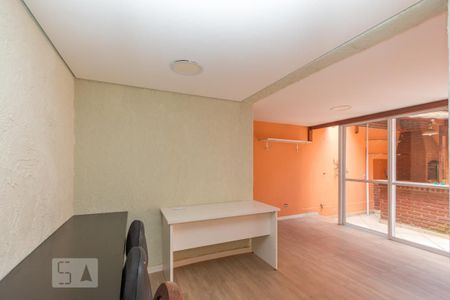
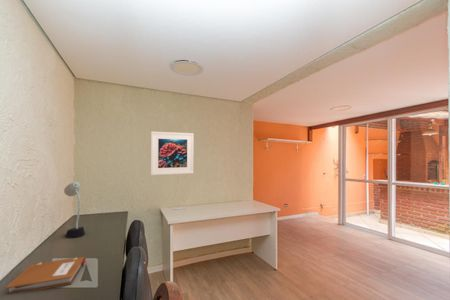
+ desk lamp (78, 208)
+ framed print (173, 153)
+ notebook (52, 272)
